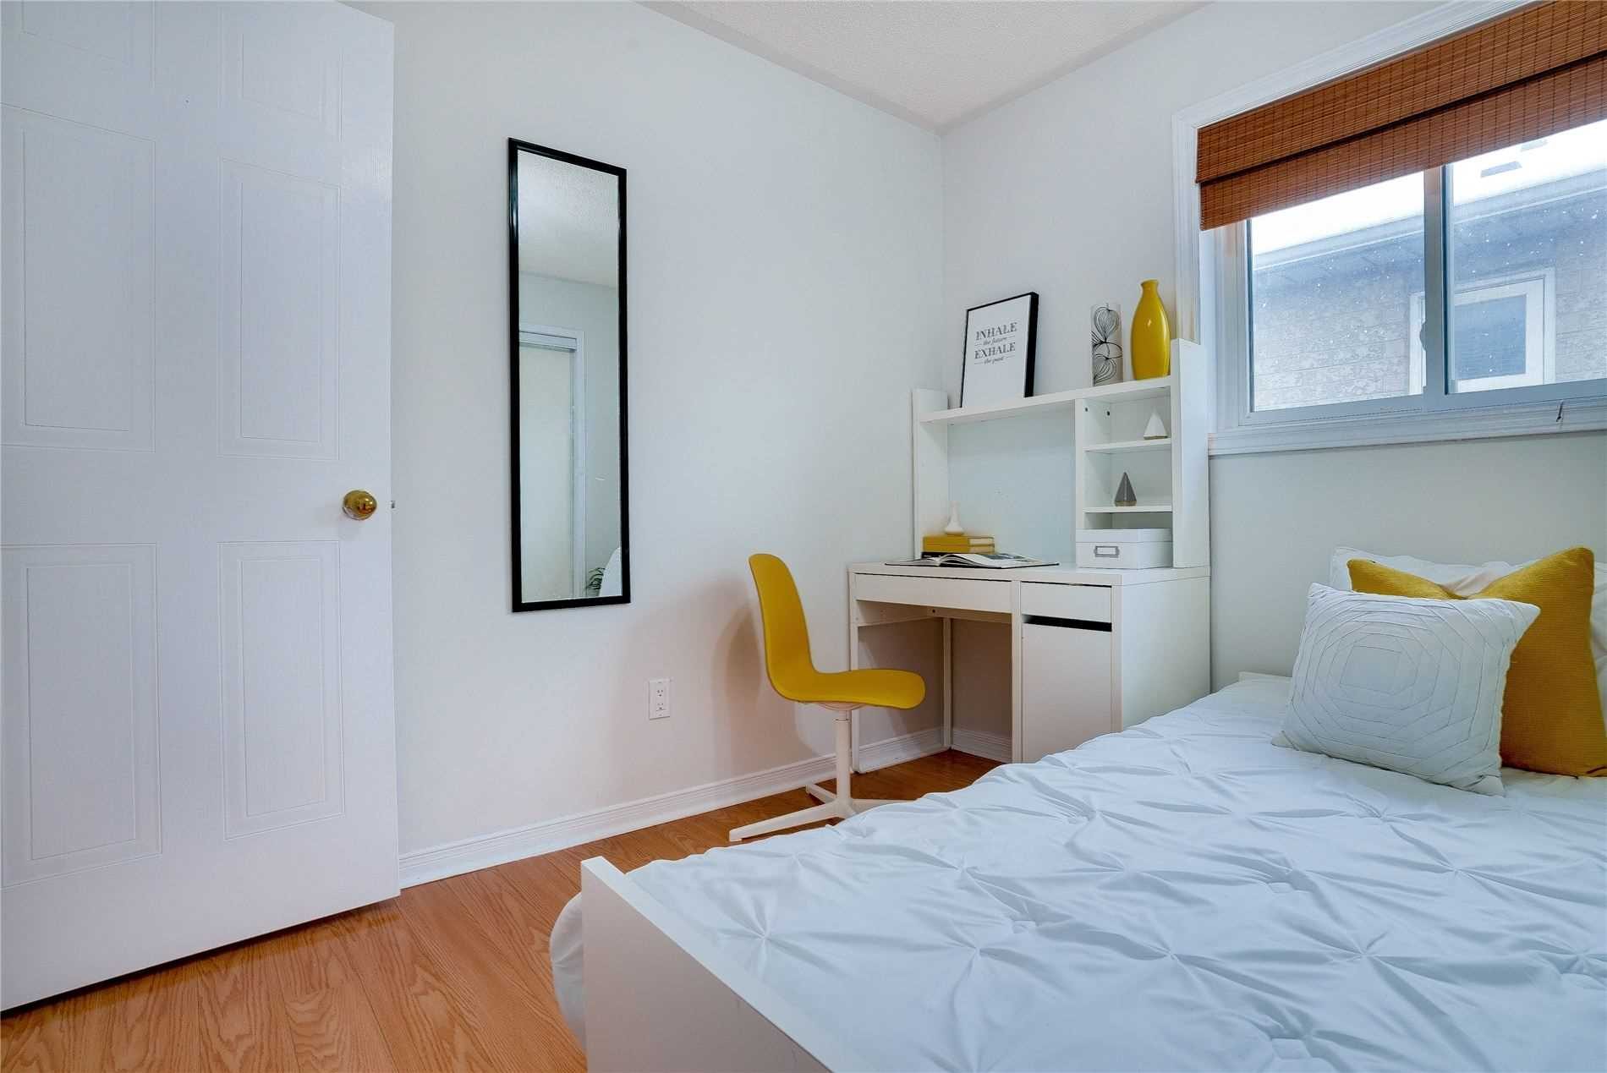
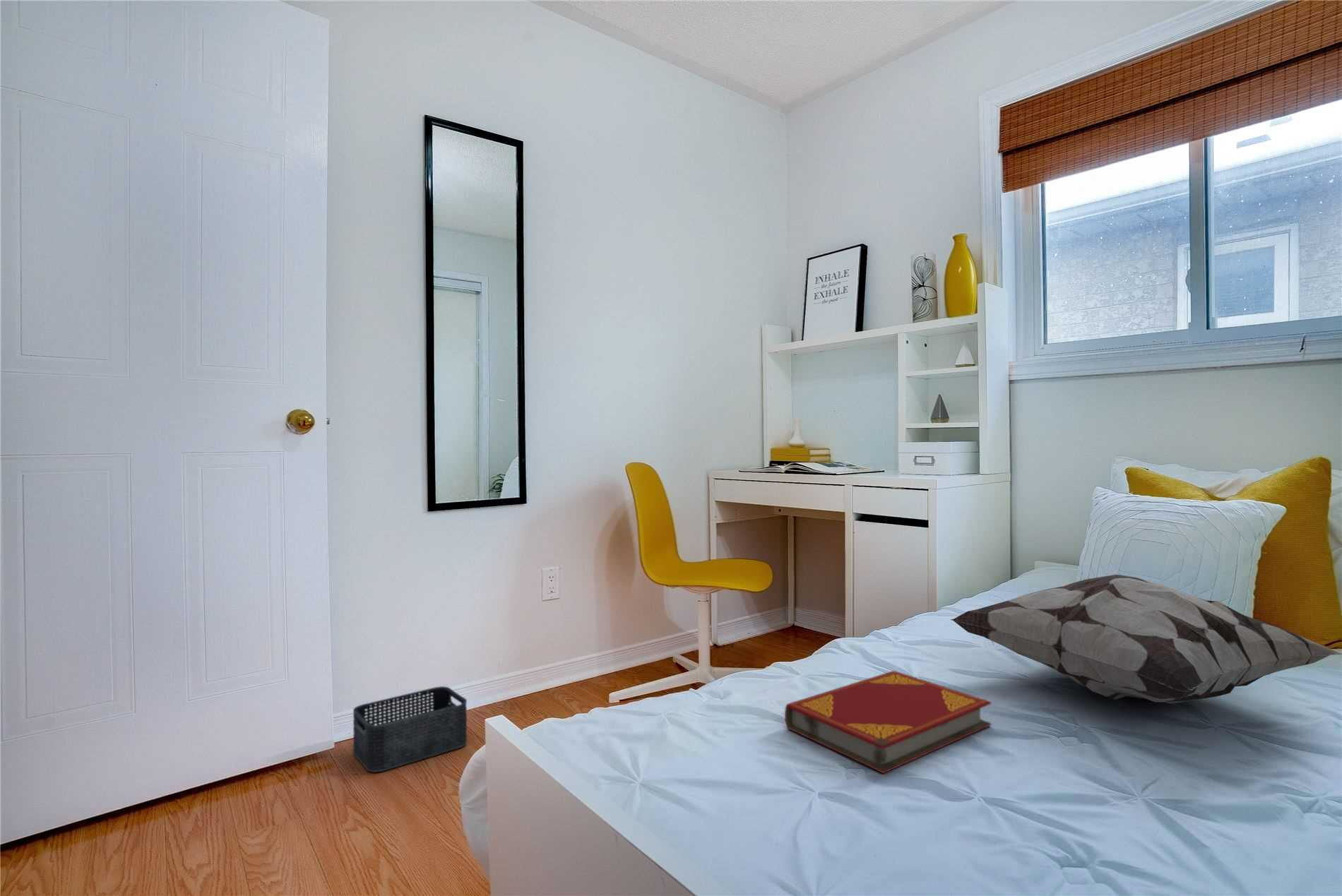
+ storage bin (411, 726)
+ decorative pillow (1126, 633)
+ hardback book (888, 714)
